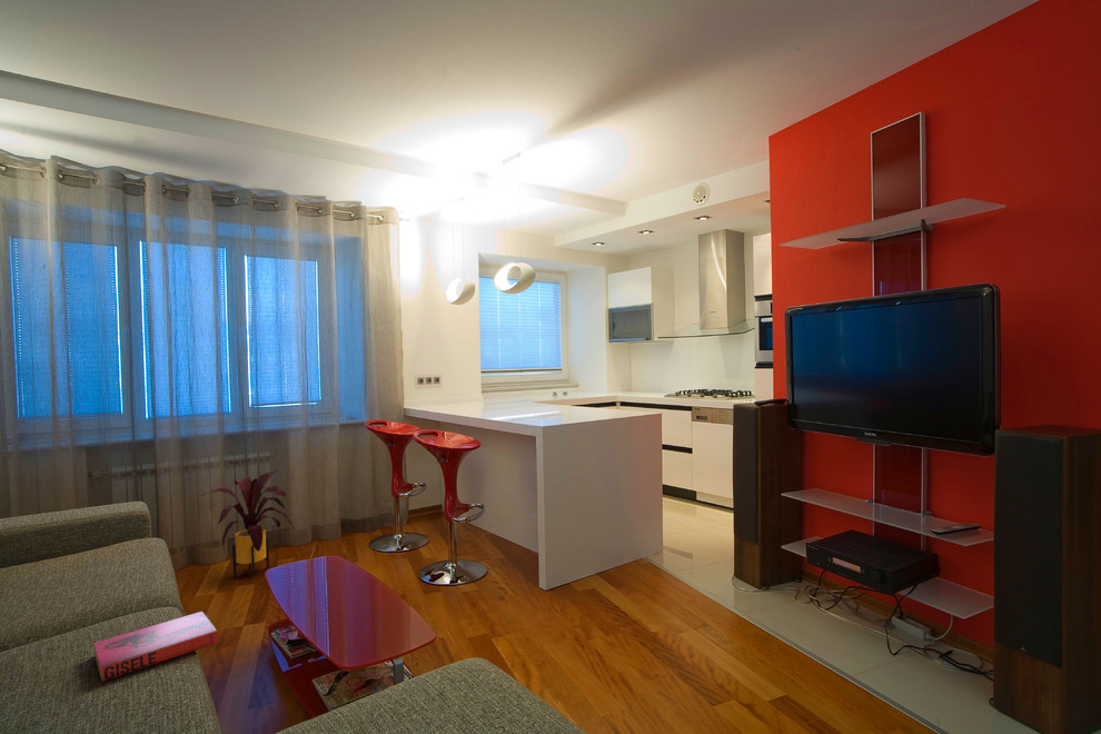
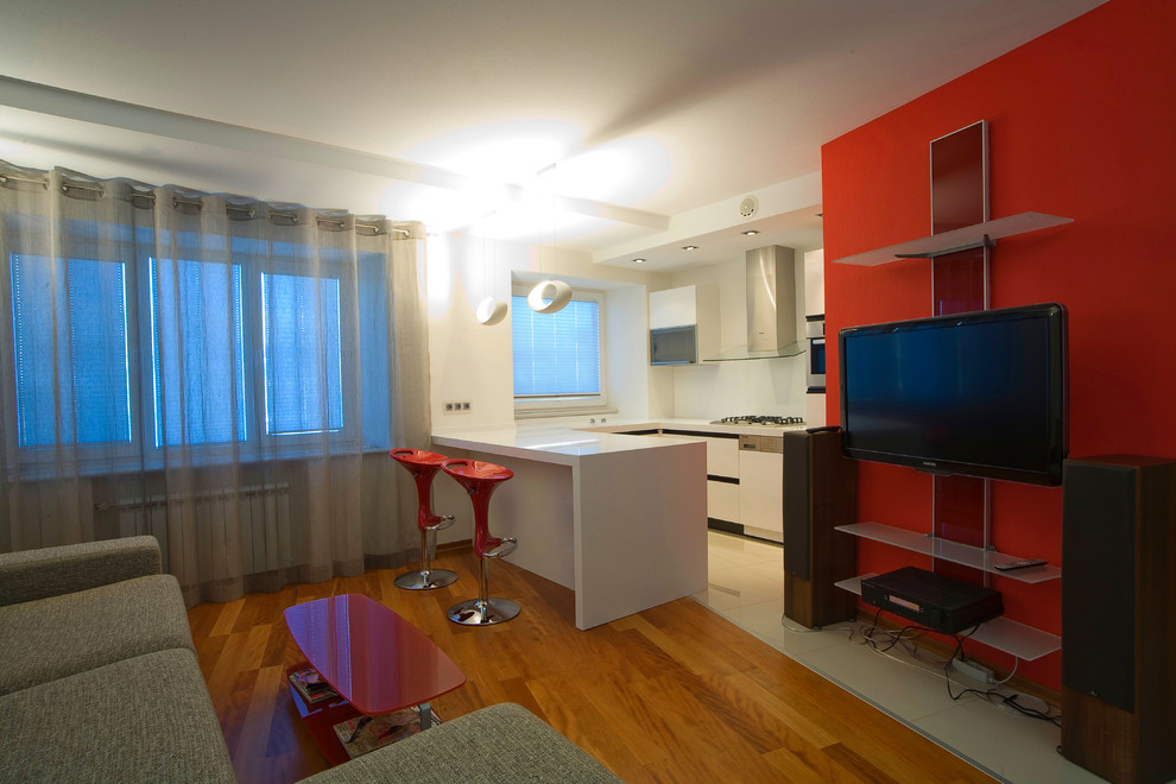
- house plant (247, 524)
- hardback book (157, 643)
